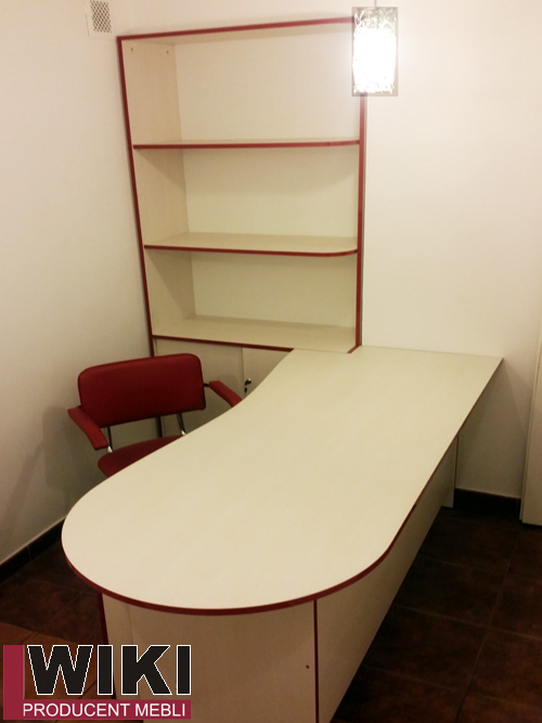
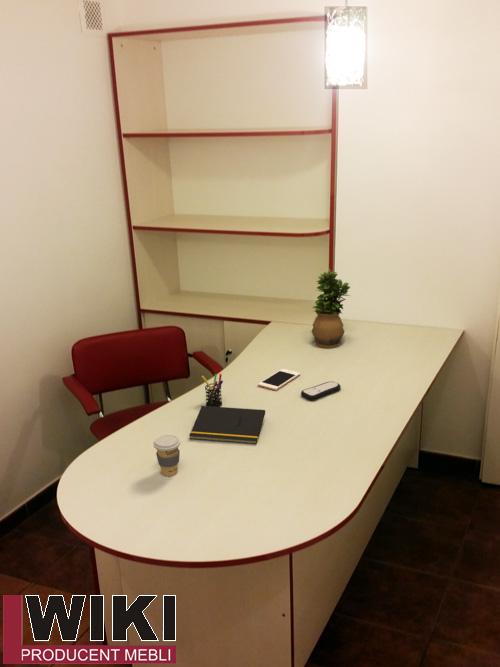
+ coffee cup (168, 456)
+ notepad (228, 424)
+ remote control (321, 390)
+ potted plant (331, 306)
+ cell phone (279, 379)
+ pen holder (214, 388)
